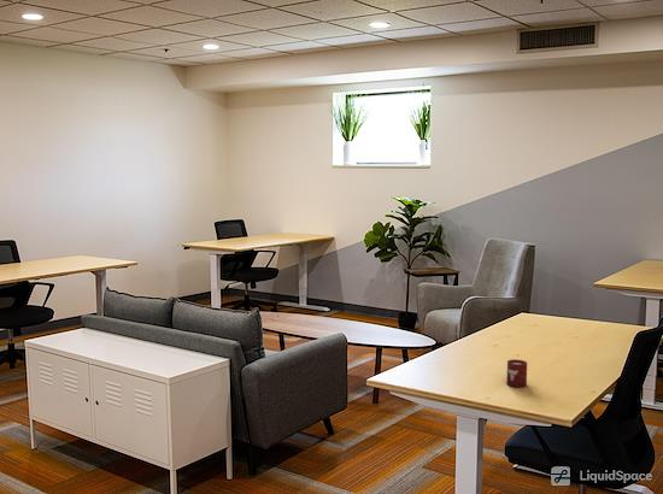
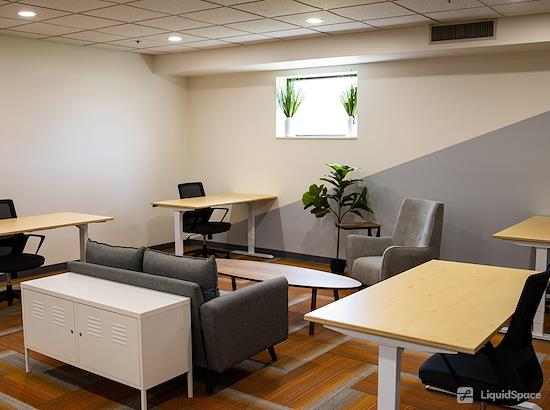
- cup (517, 371)
